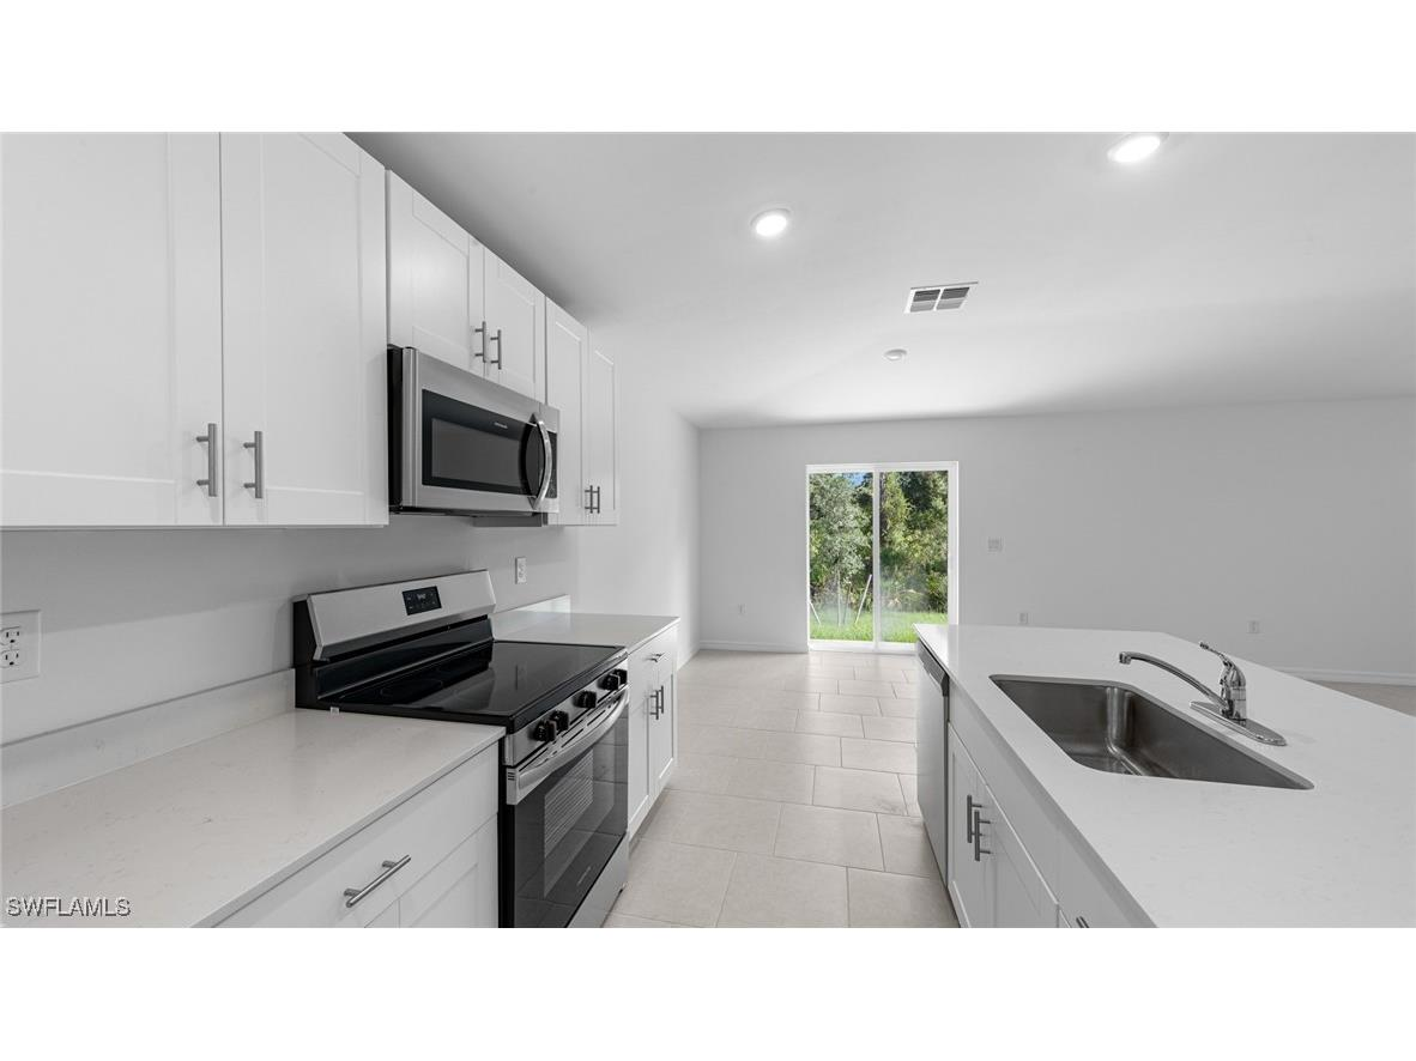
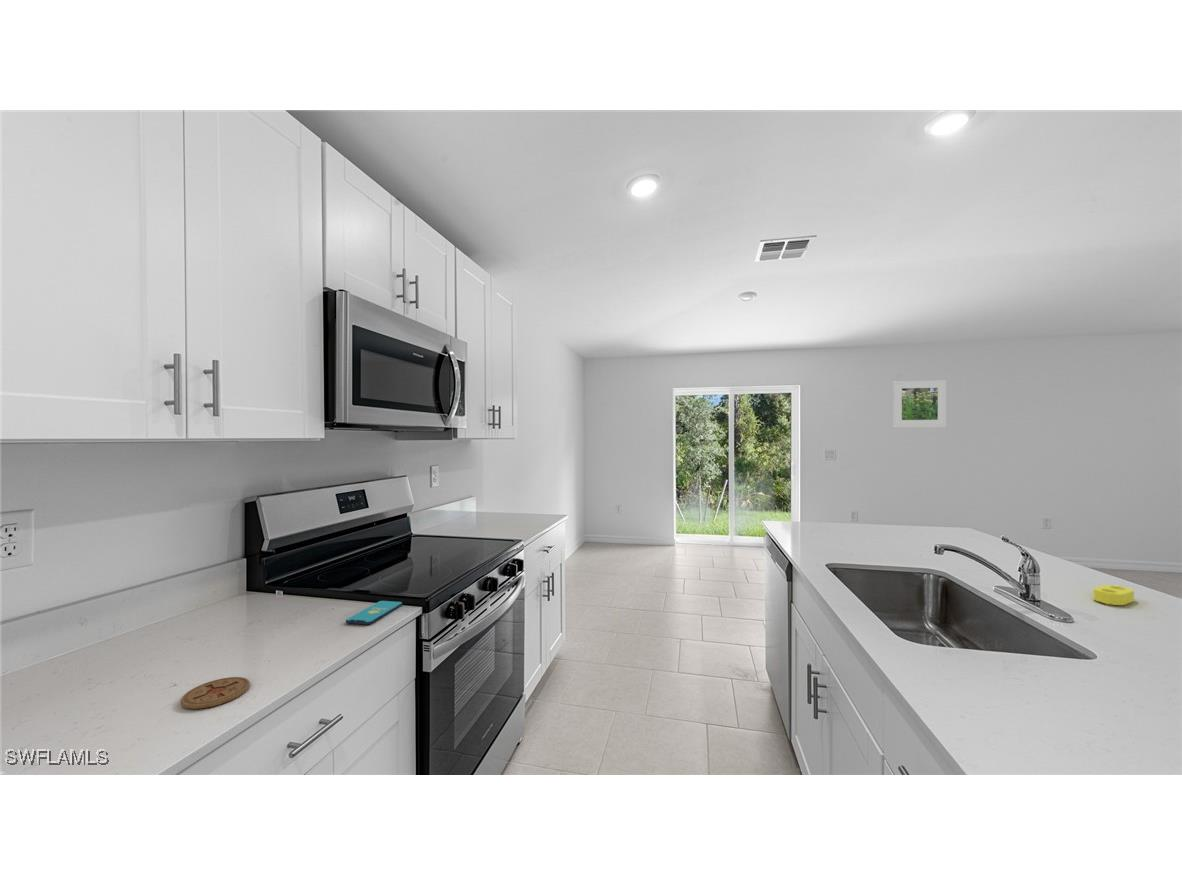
+ smartphone (375, 611)
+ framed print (919, 404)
+ sponge (1113, 594)
+ coaster (216, 692)
